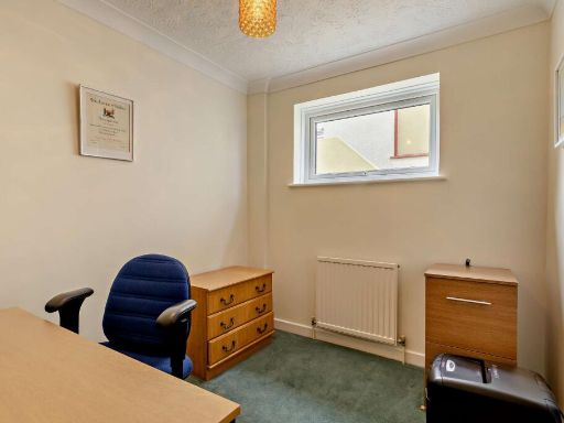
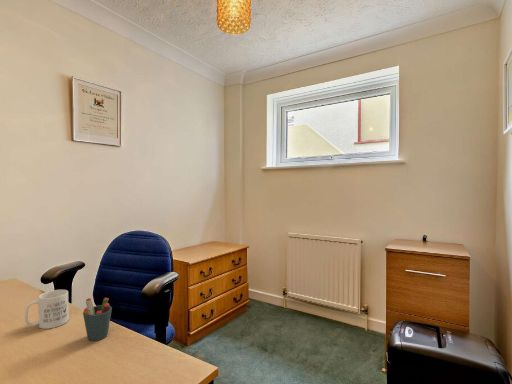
+ mug (47, 309)
+ pen holder (97, 316)
